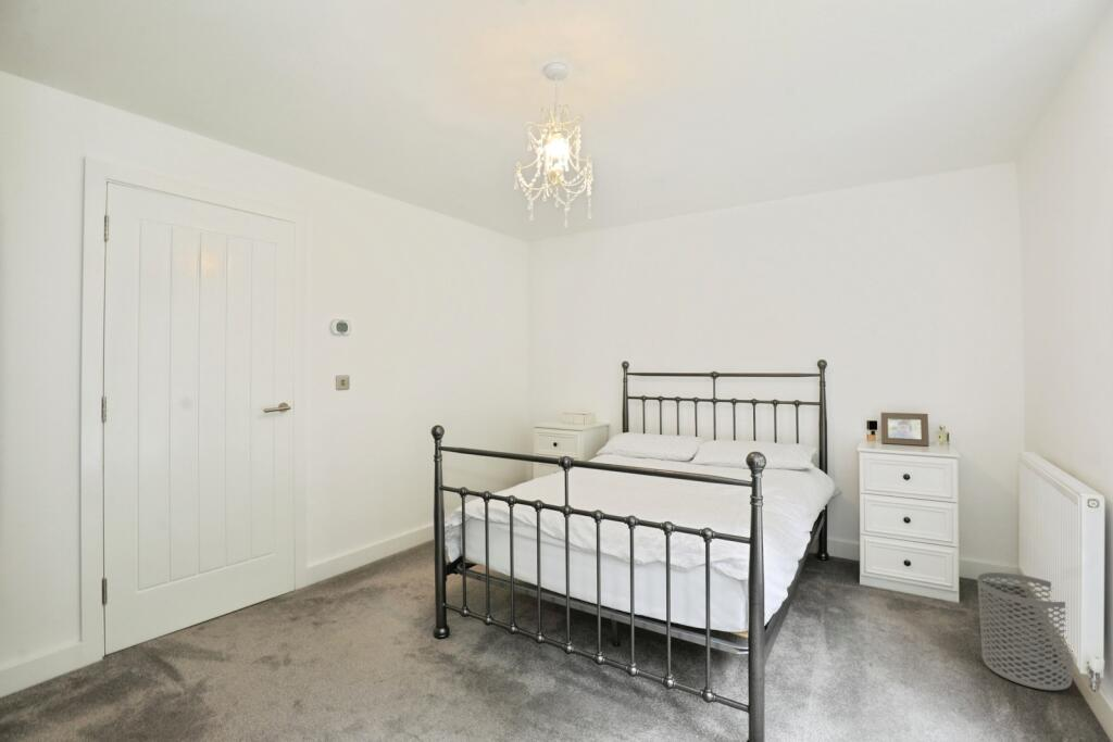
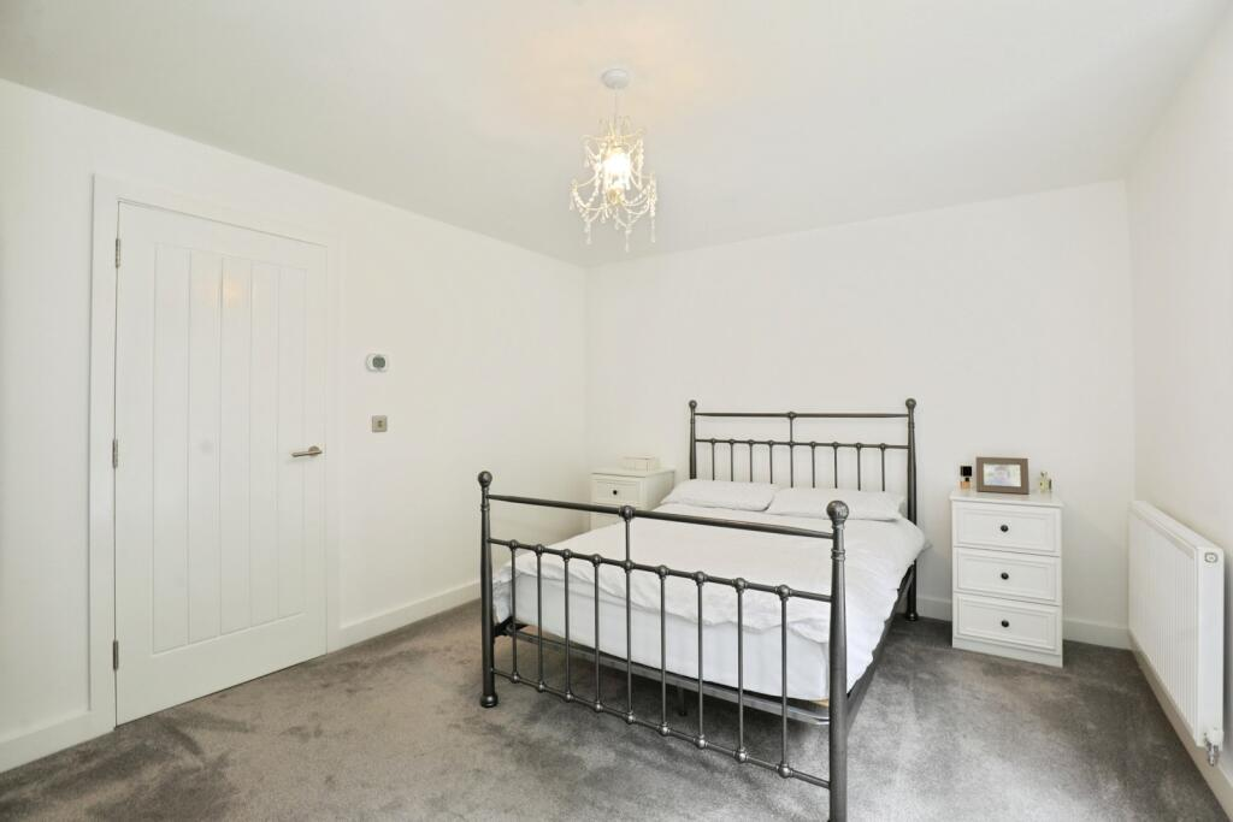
- waste bin (1025, 629)
